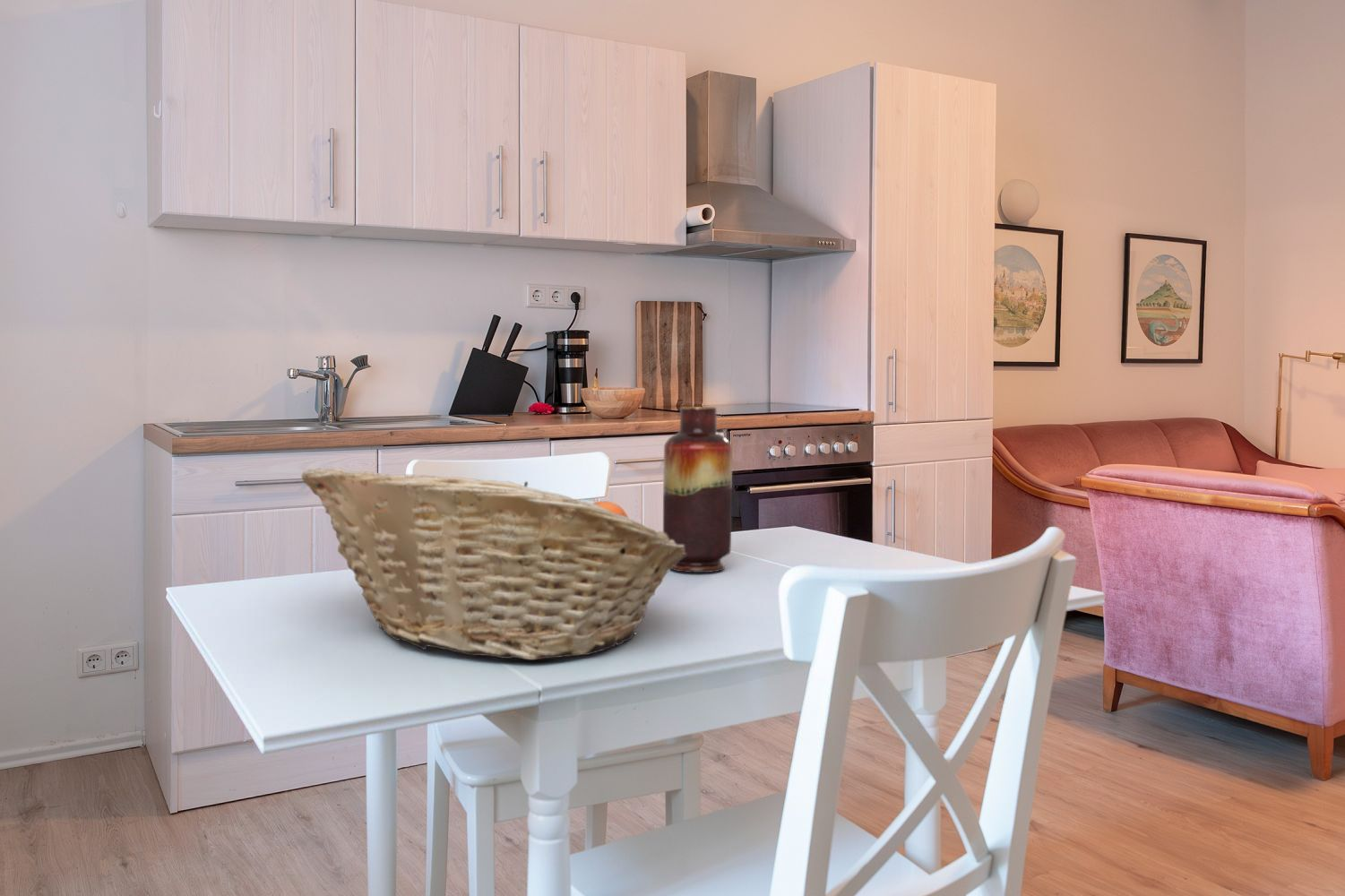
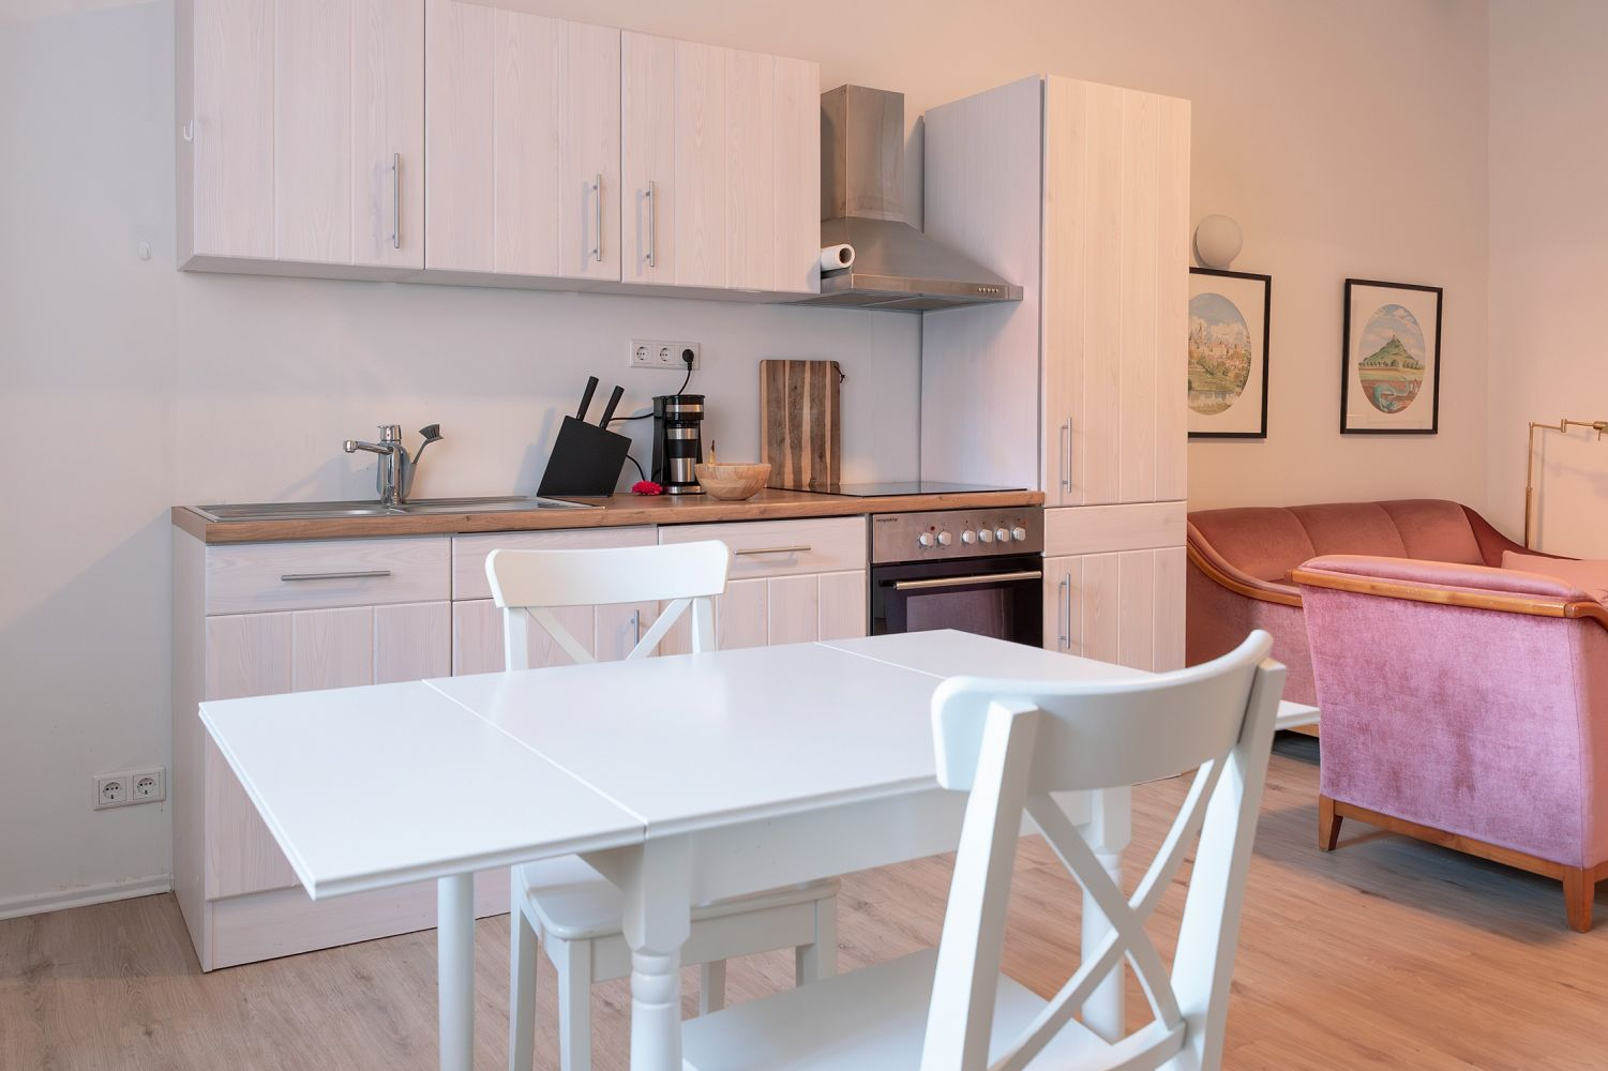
- fruit basket (492, 548)
- vase (697, 487)
